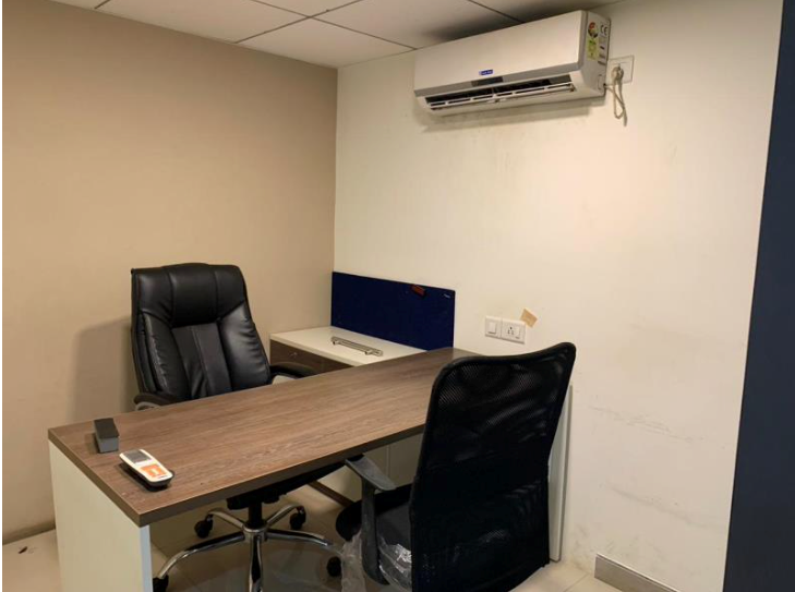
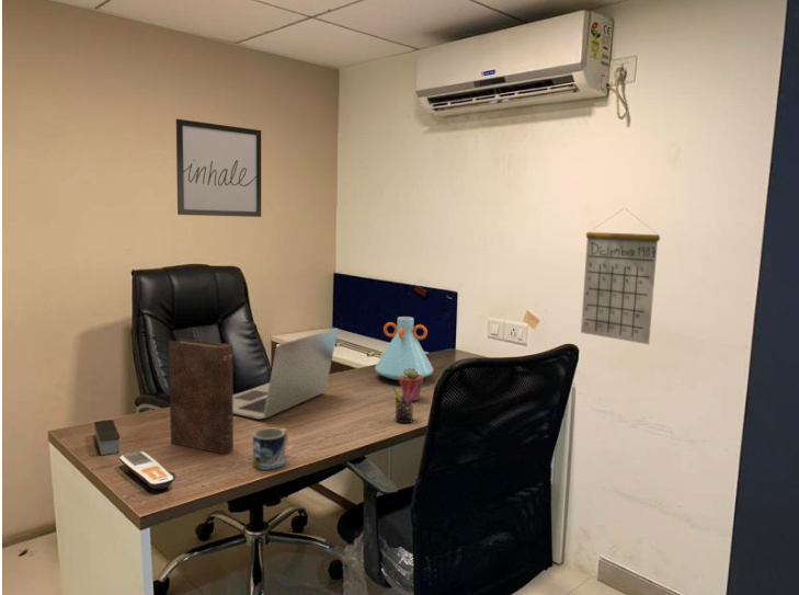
+ pen holder (403, 401)
+ calendar (618, 274)
+ potted succulent (411, 382)
+ vase (404, 347)
+ mug (273, 446)
+ book (201, 394)
+ wall art (220, 170)
+ laptop (273, 366)
